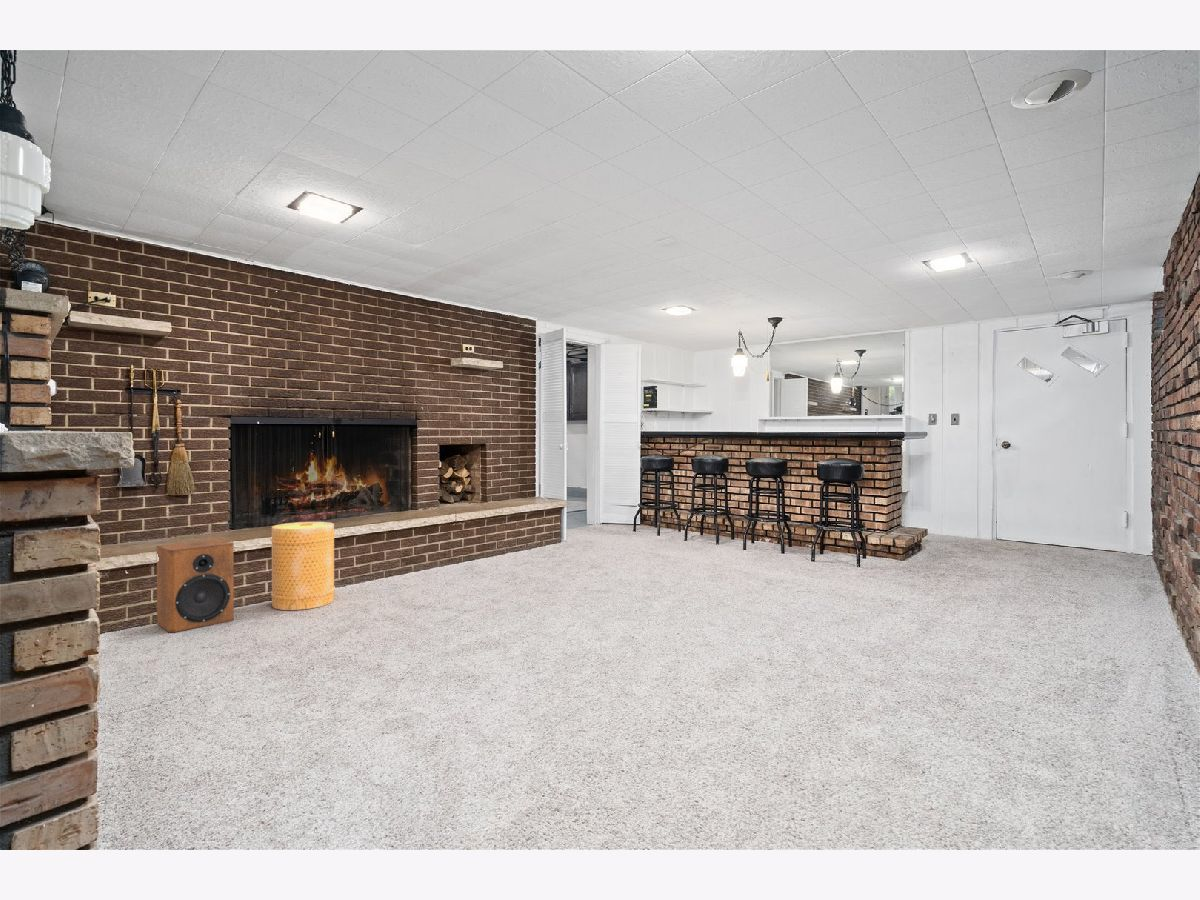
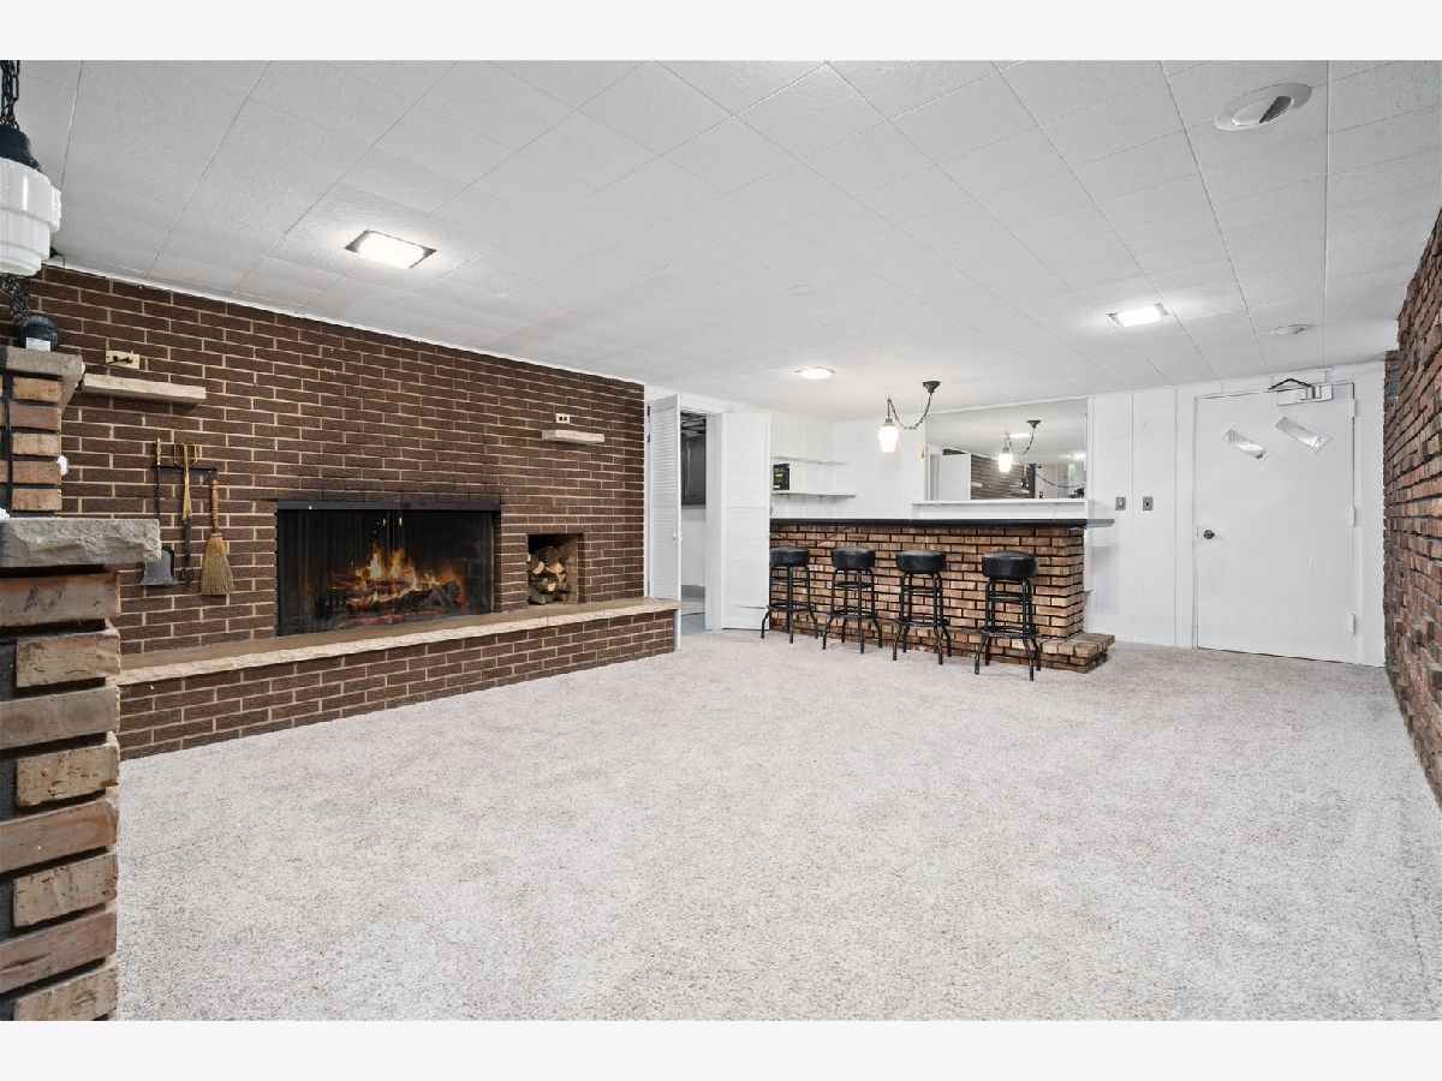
- speaker (196, 583)
- basket (303, 563)
